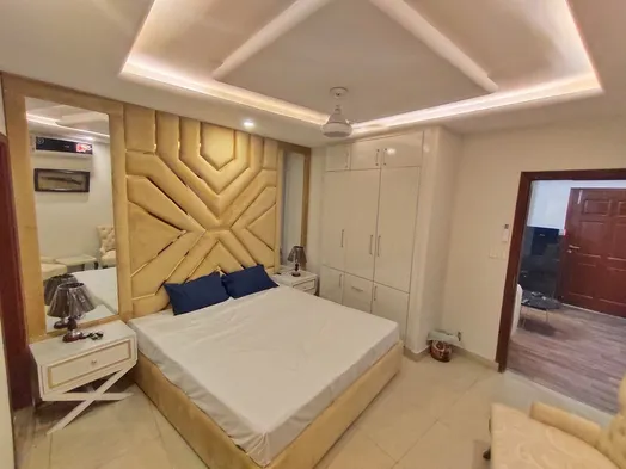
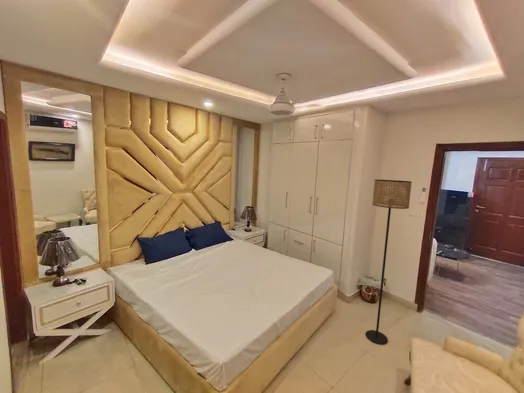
+ floor lamp (384, 261)
